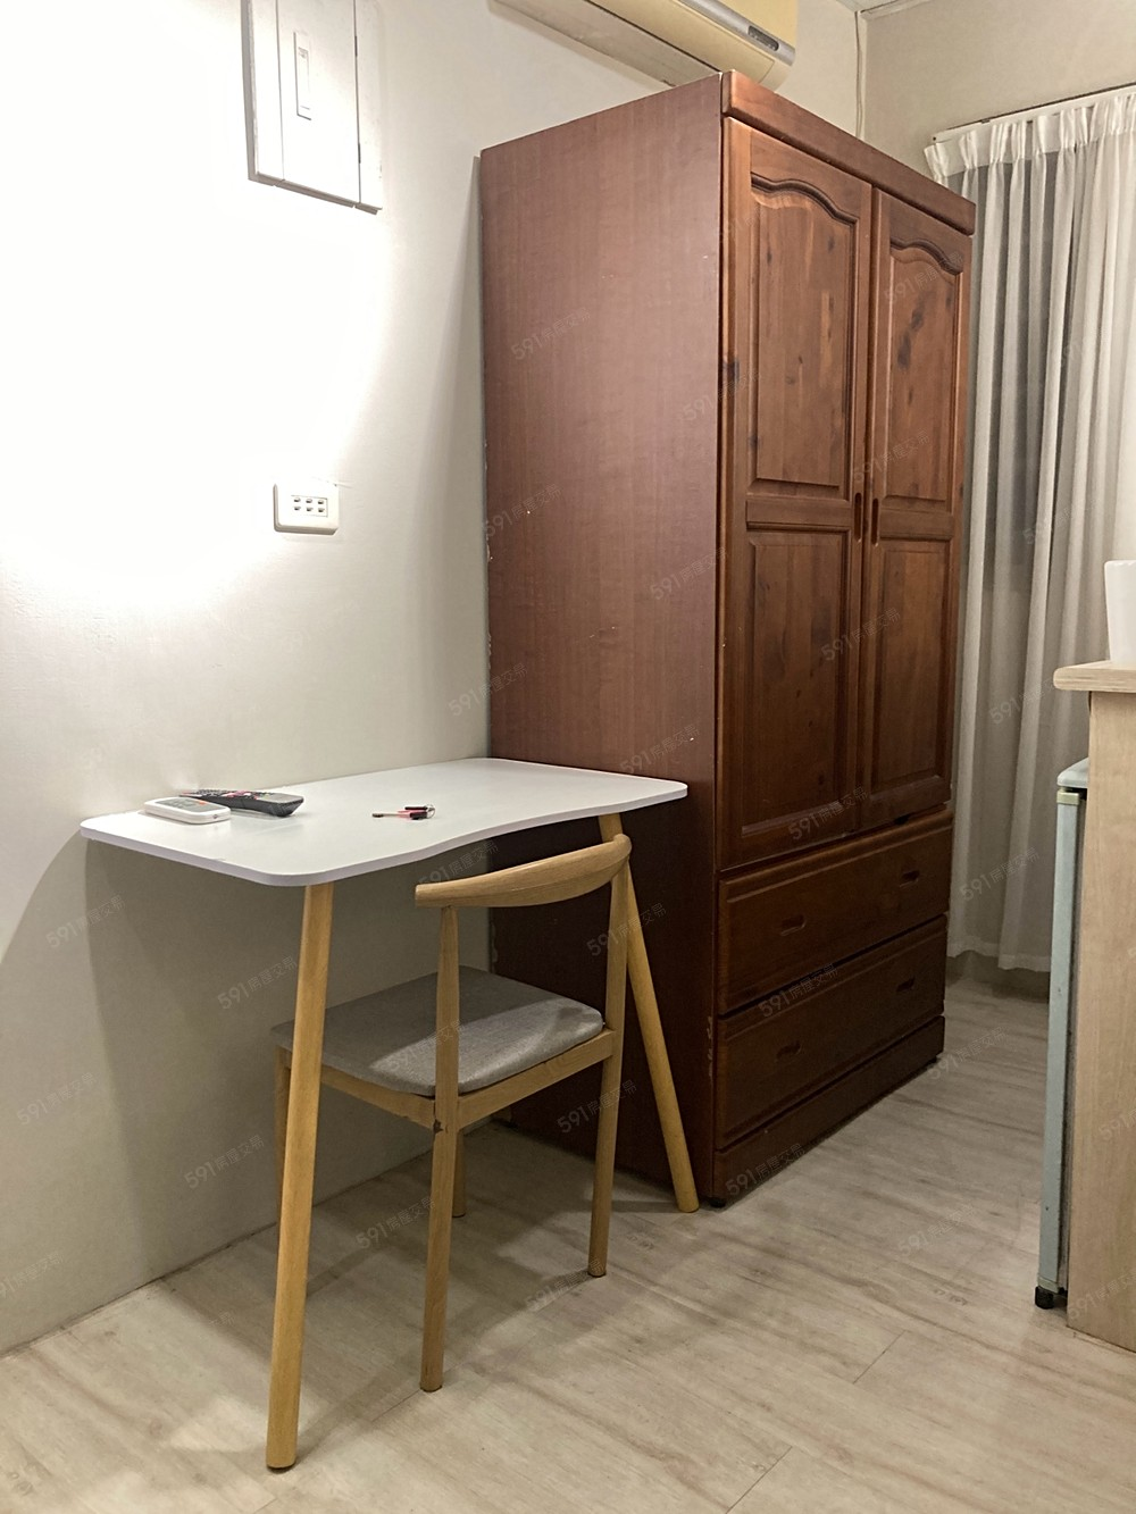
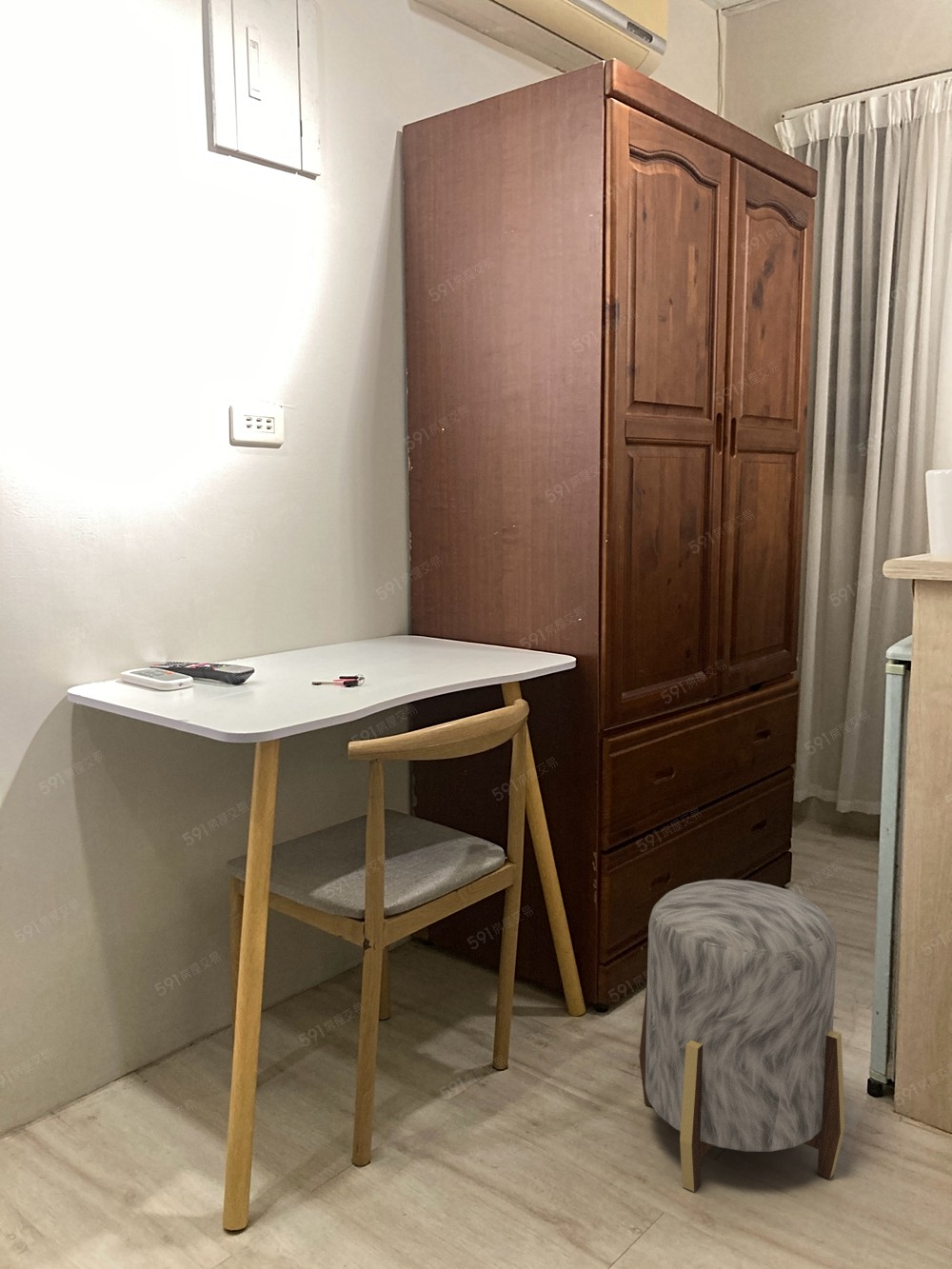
+ stool (738, 1019)
